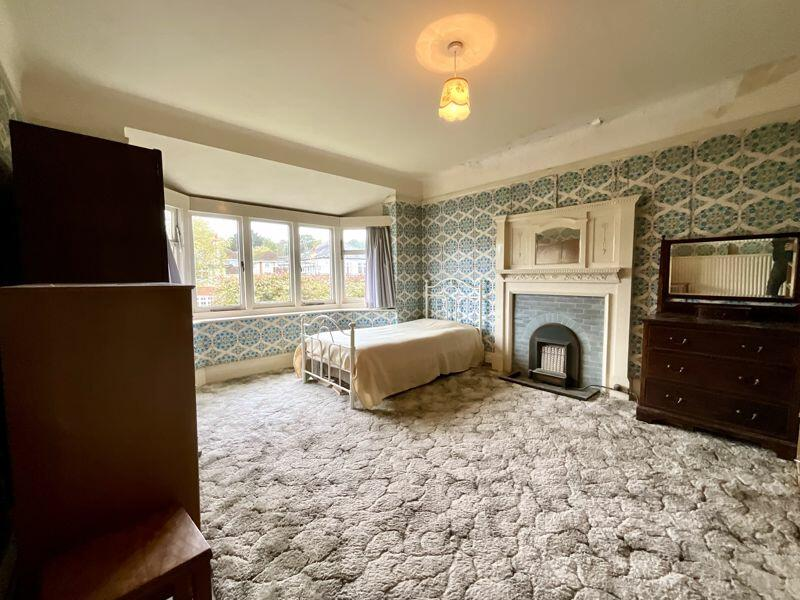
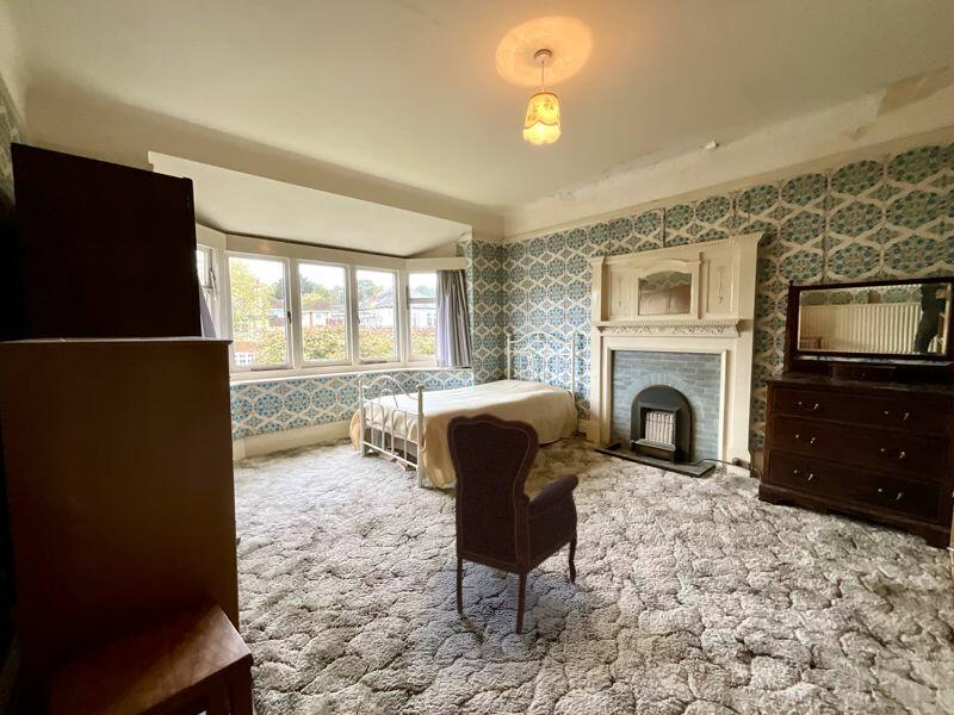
+ armchair (506, 499)
